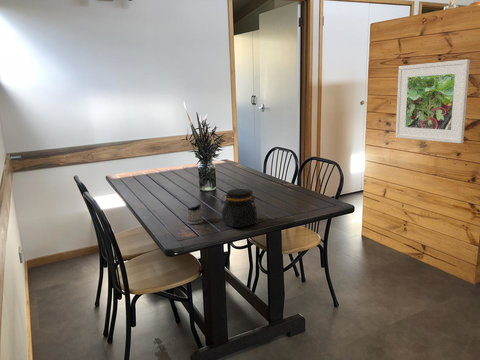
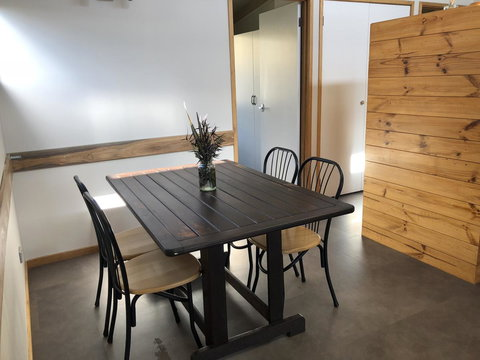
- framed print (429, 102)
- jar (238, 207)
- tea glass holder (191, 213)
